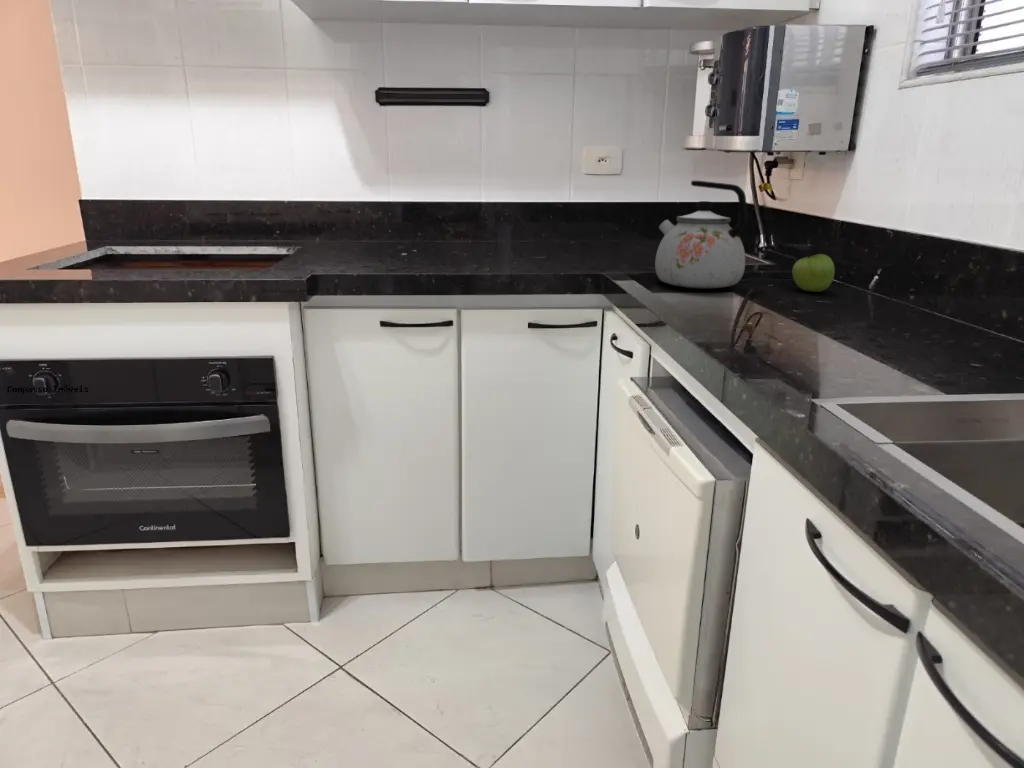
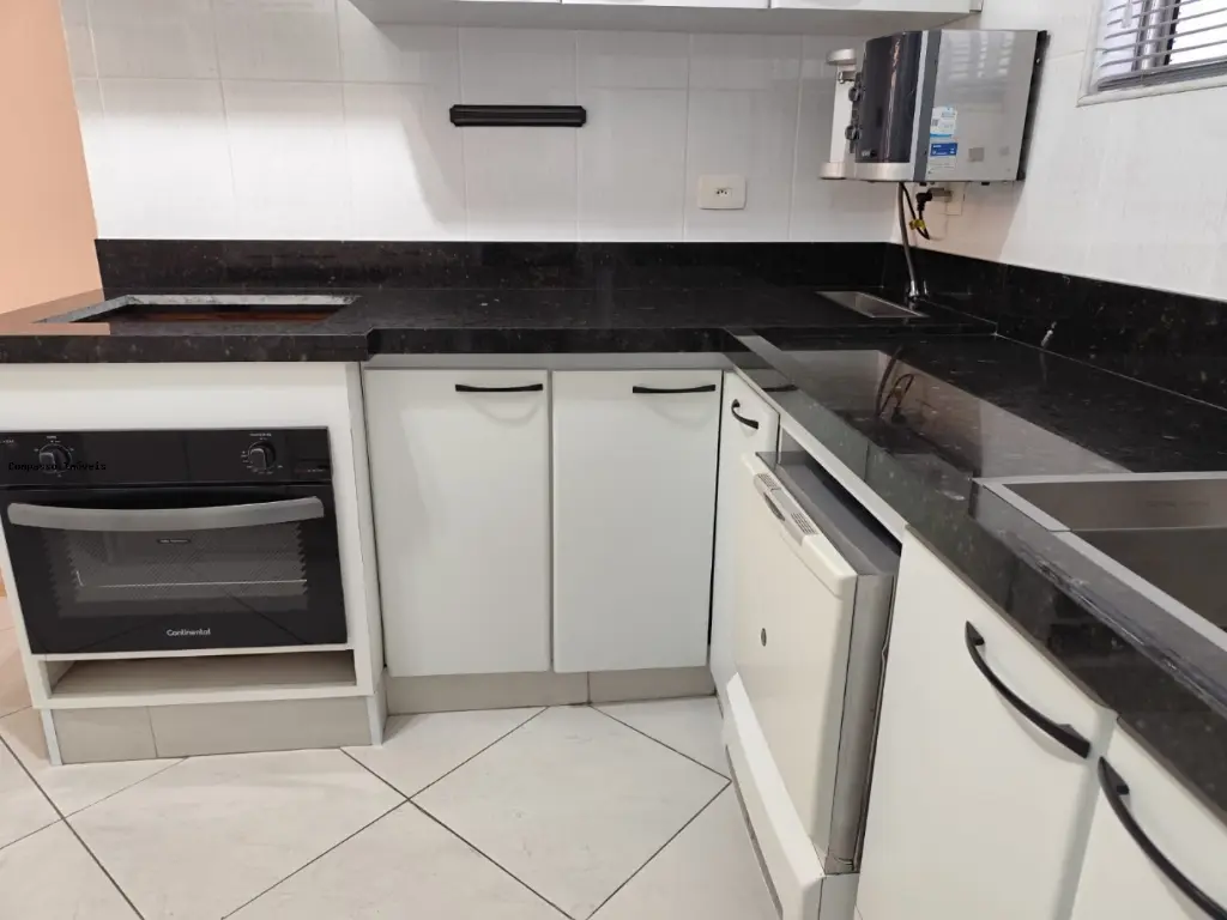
- kettle (701, 234)
- fruit (813, 272)
